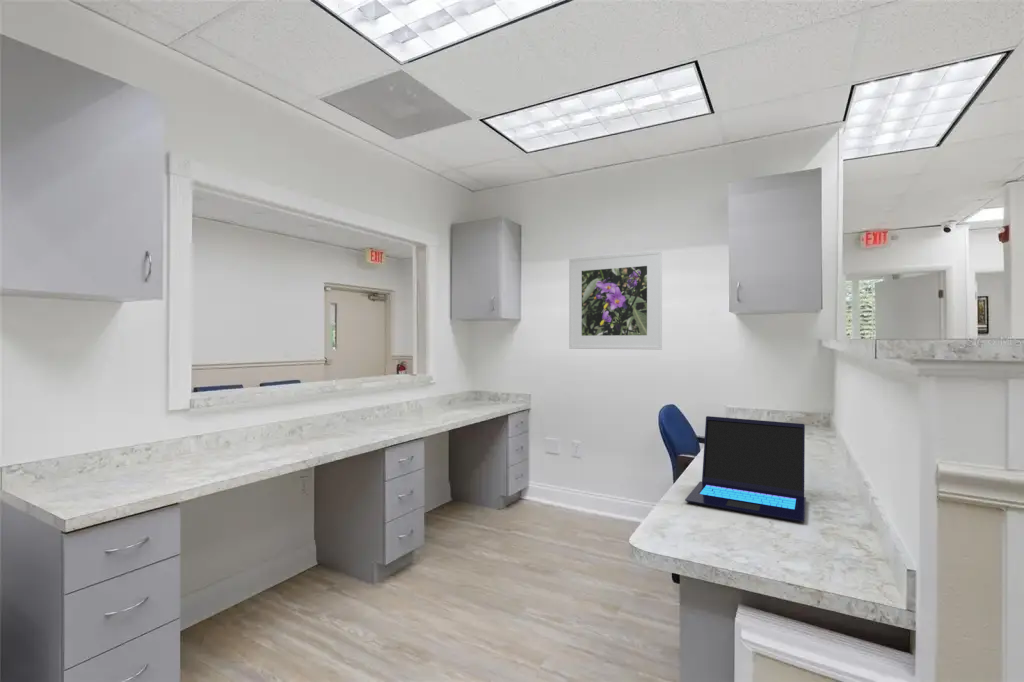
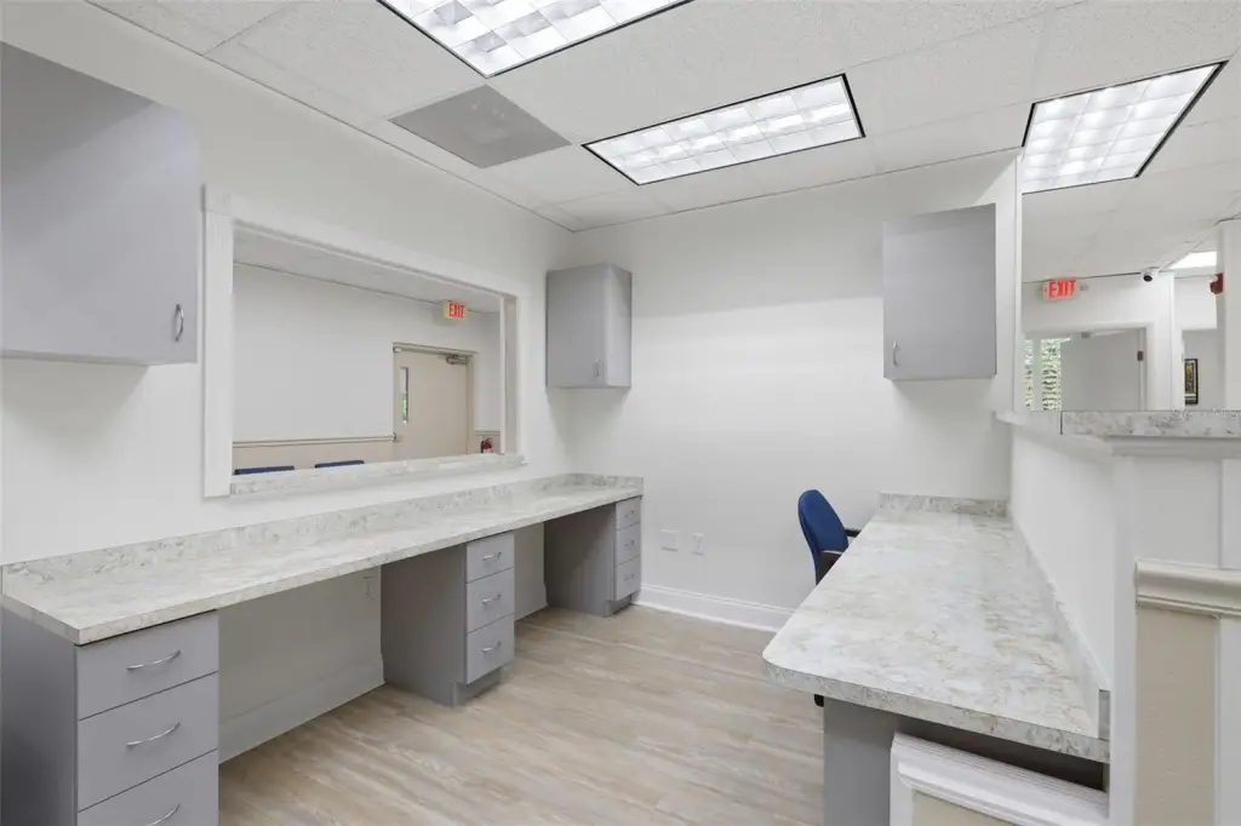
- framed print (613, 302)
- laptop (747, 462)
